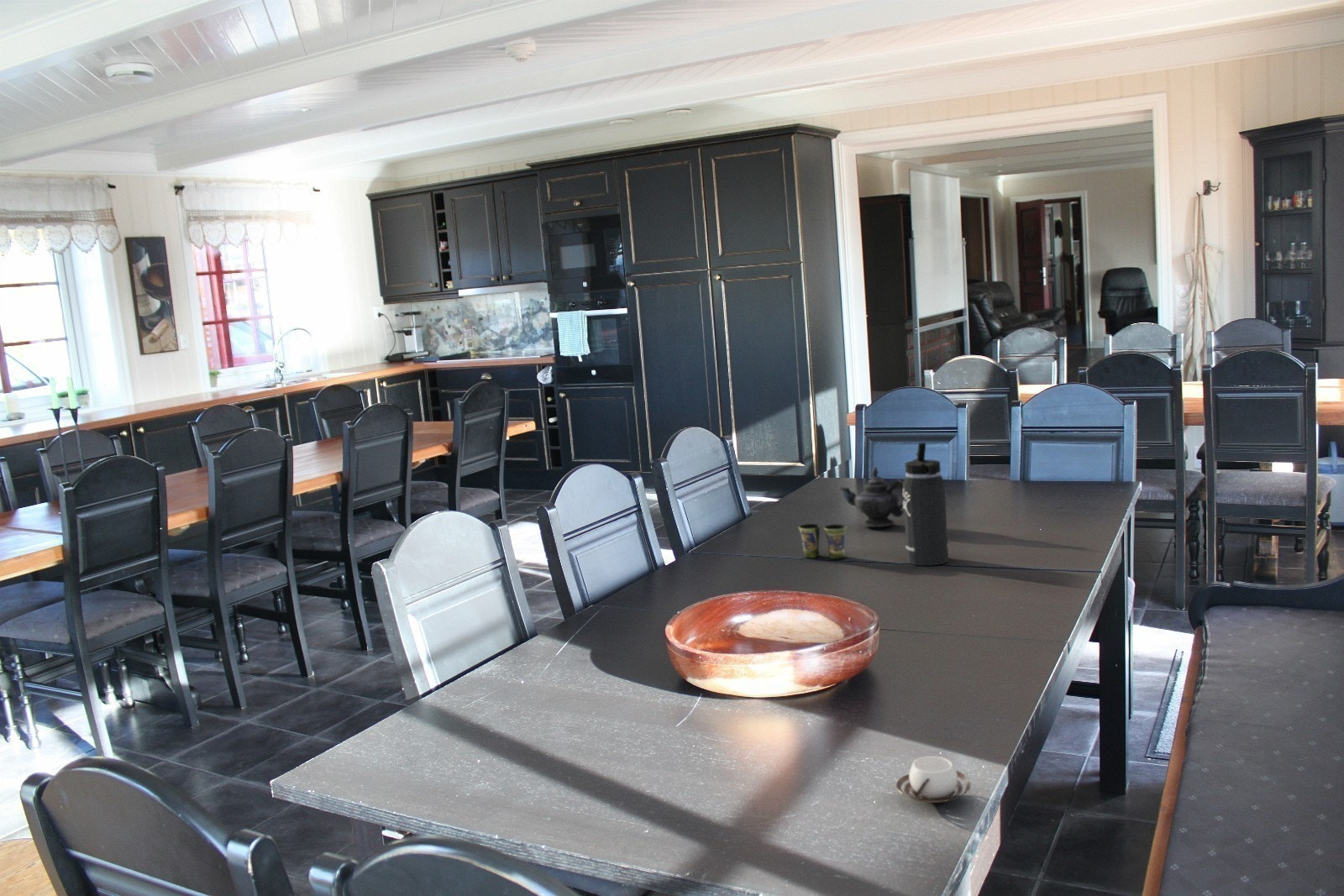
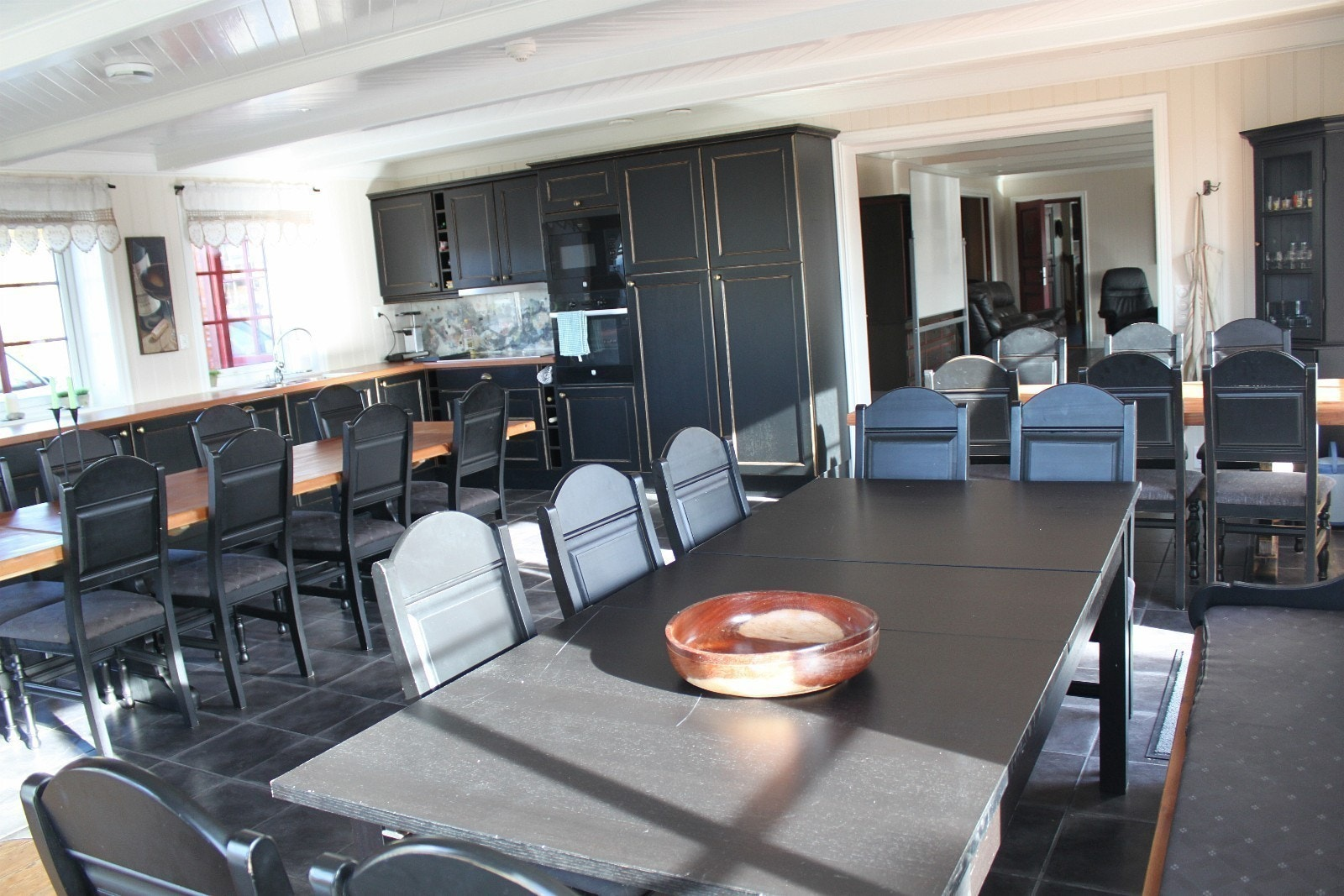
- teapot (874, 496)
- cup (933, 780)
- cup (827, 541)
- thermos bottle (926, 502)
